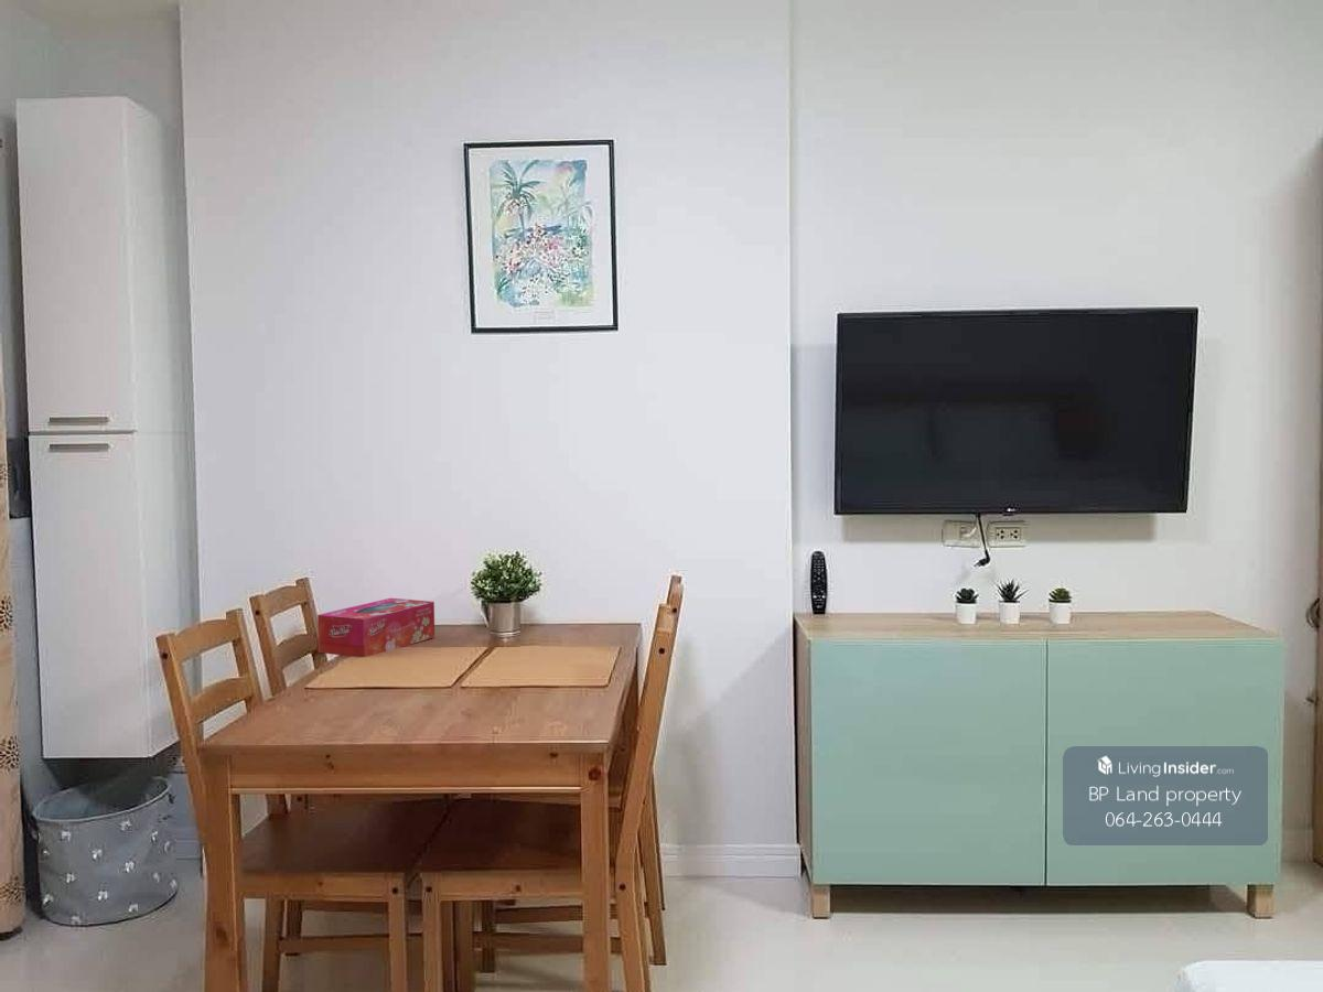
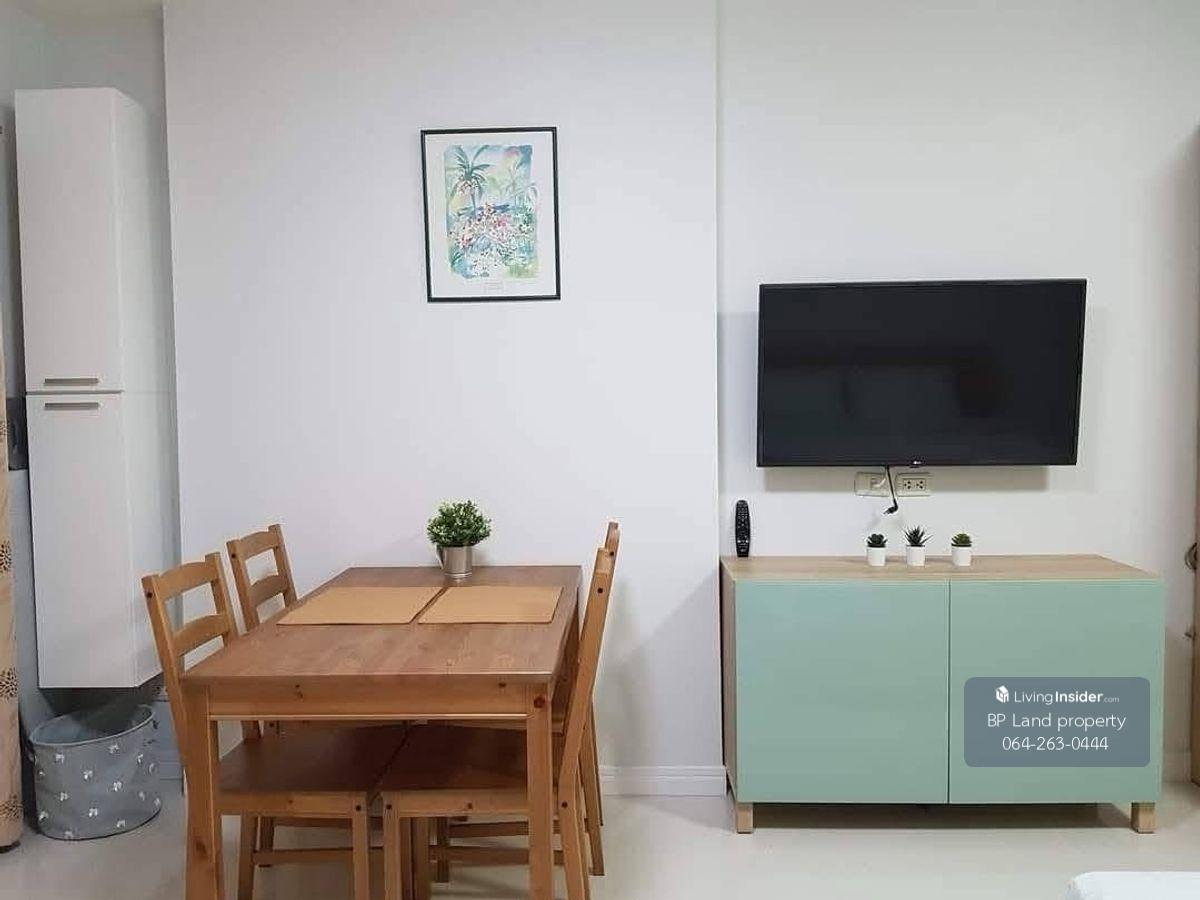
- tissue box (378, 626)
